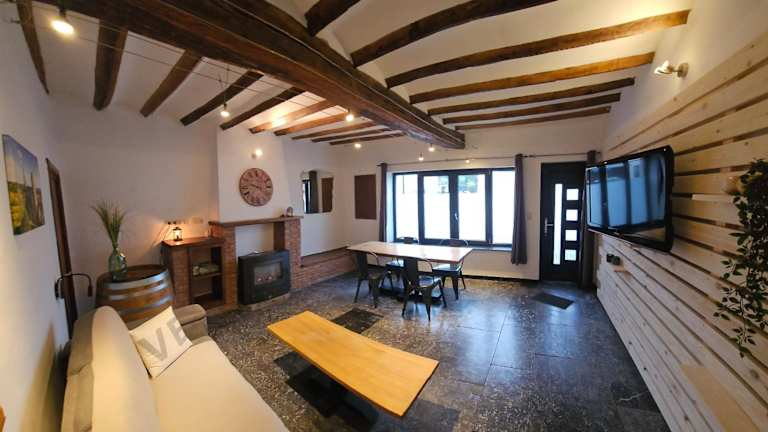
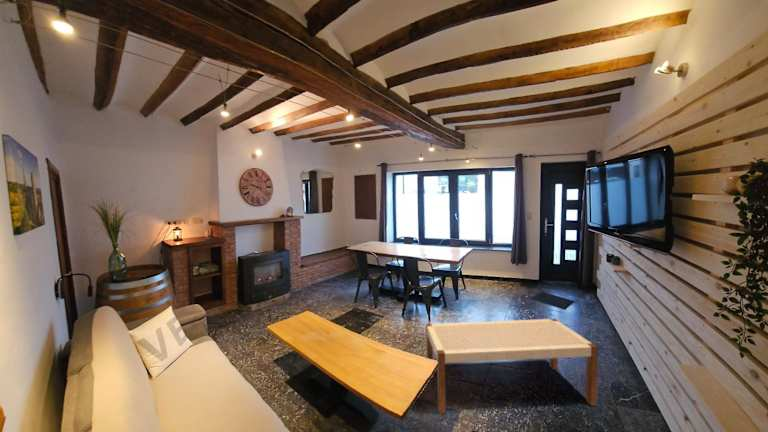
+ bench (503, 359)
